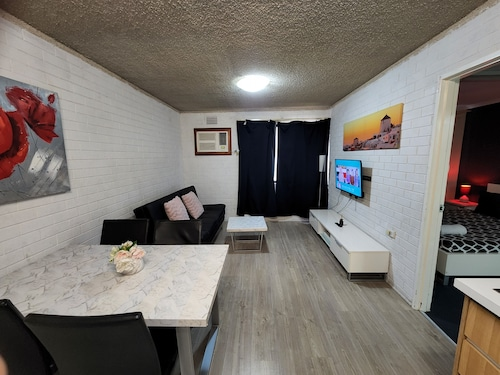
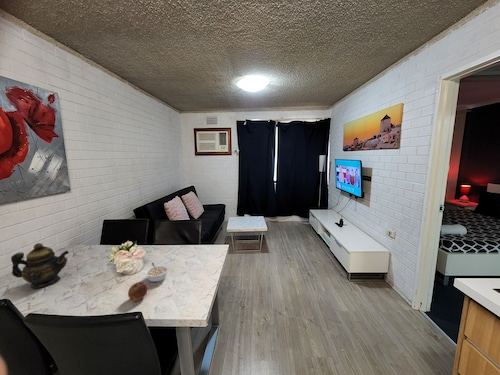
+ fruit (137, 290)
+ legume (156, 273)
+ teapot (41, 263)
